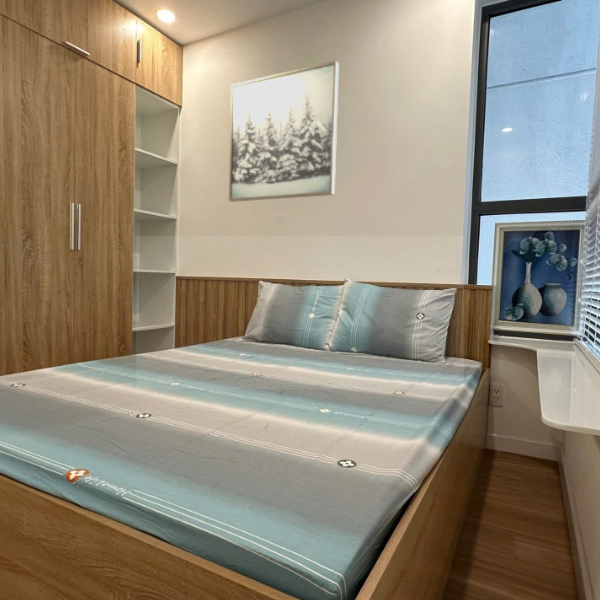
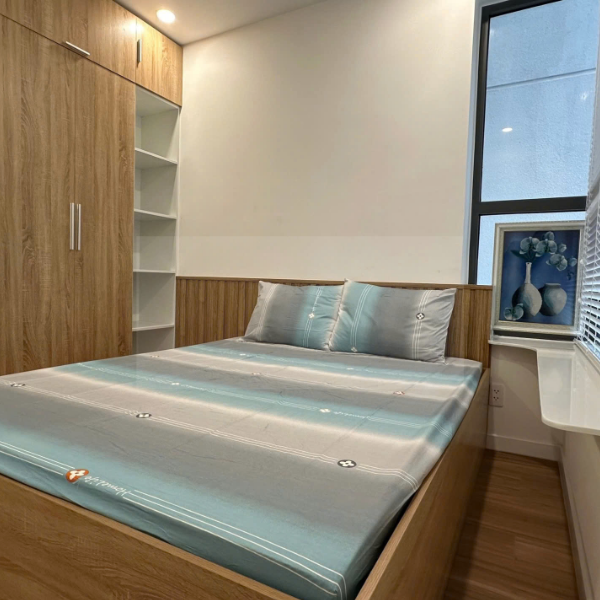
- wall art (280, 136)
